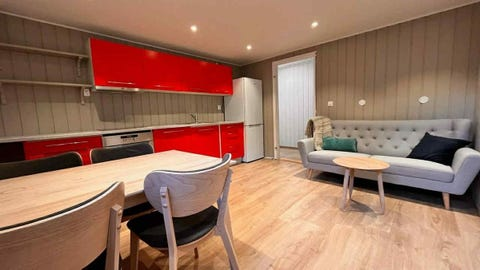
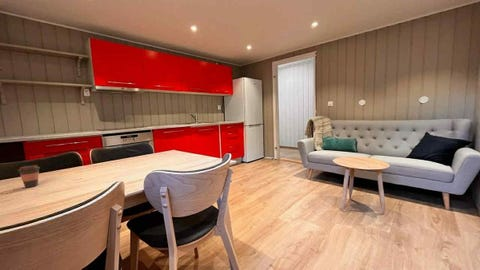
+ coffee cup (30, 176)
